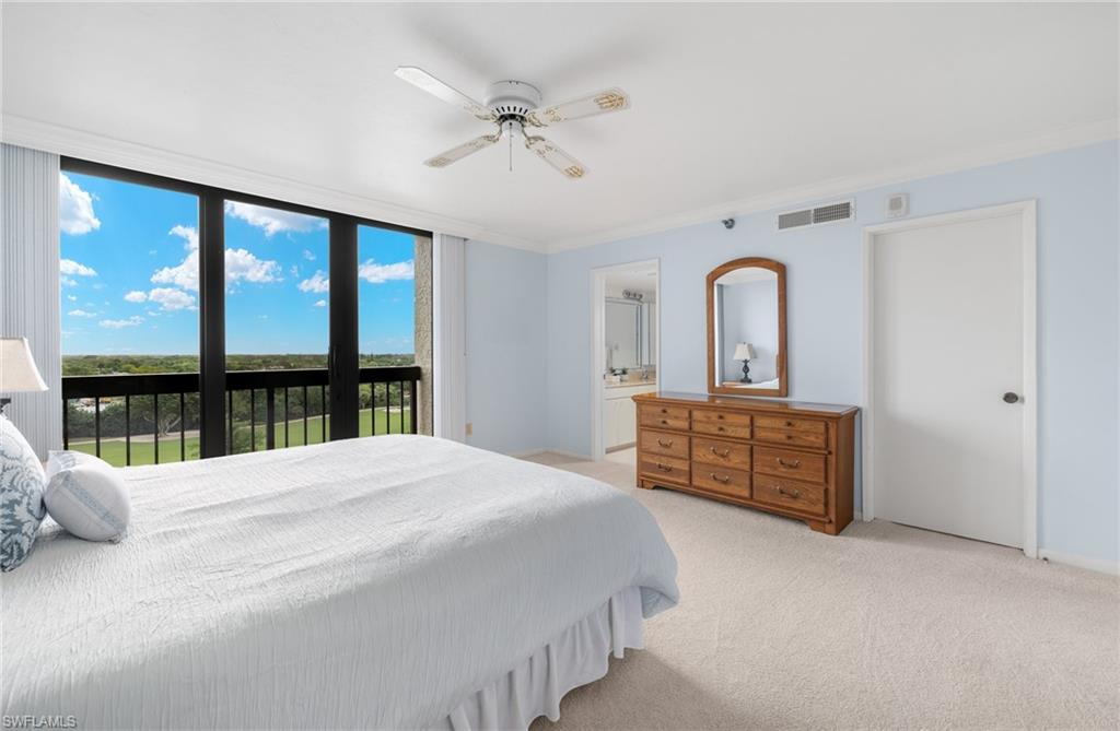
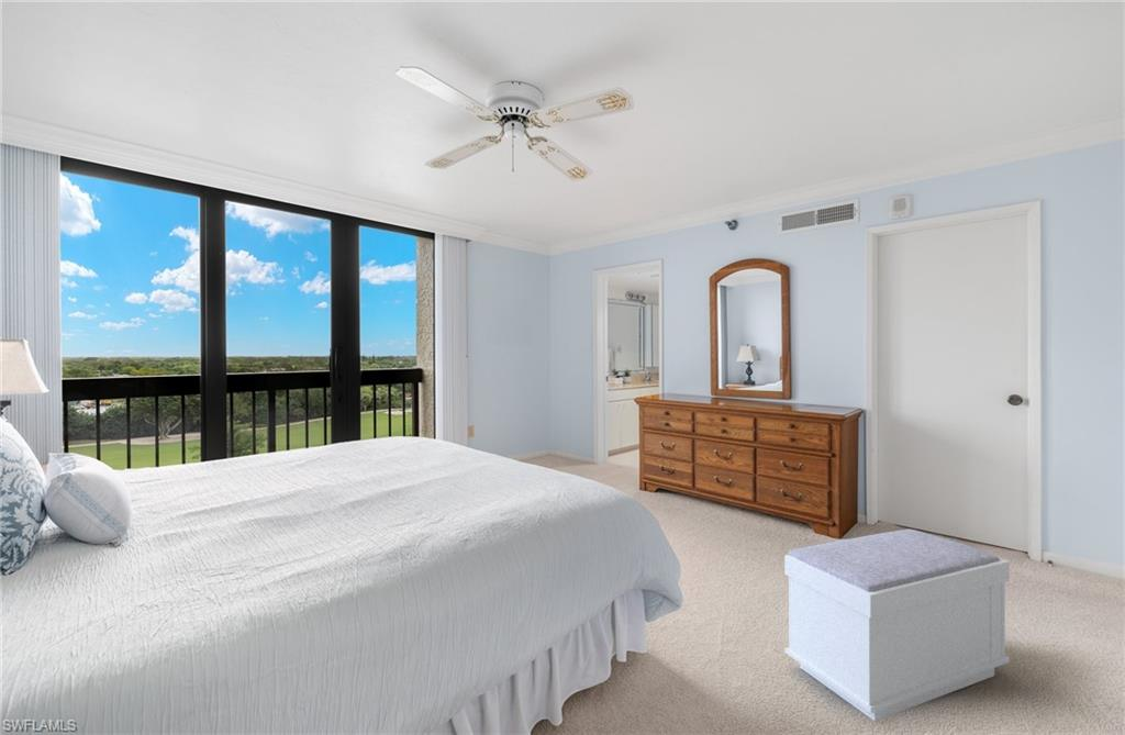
+ bench (893, 610)
